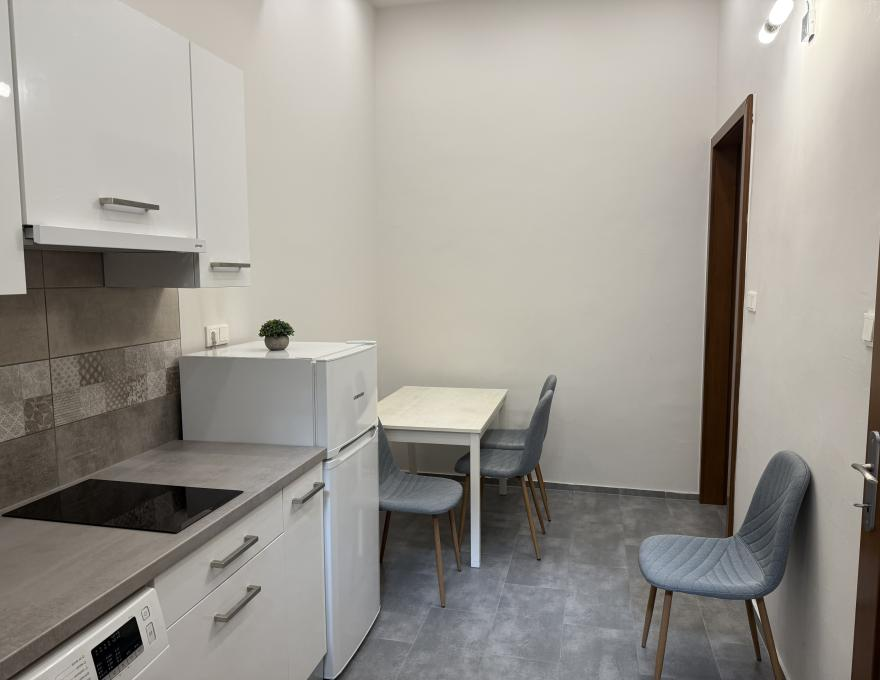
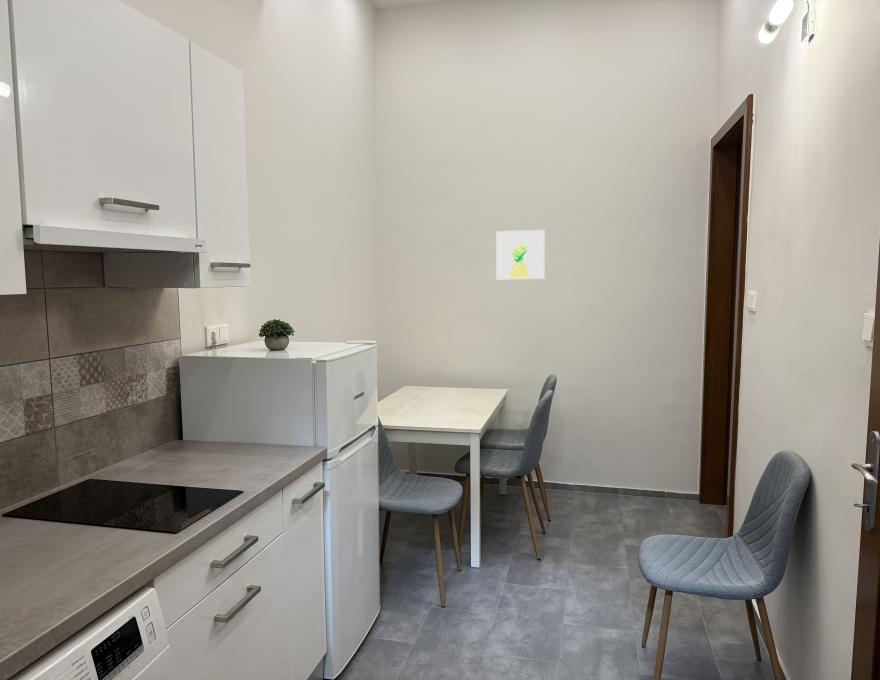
+ wall art (520, 255)
